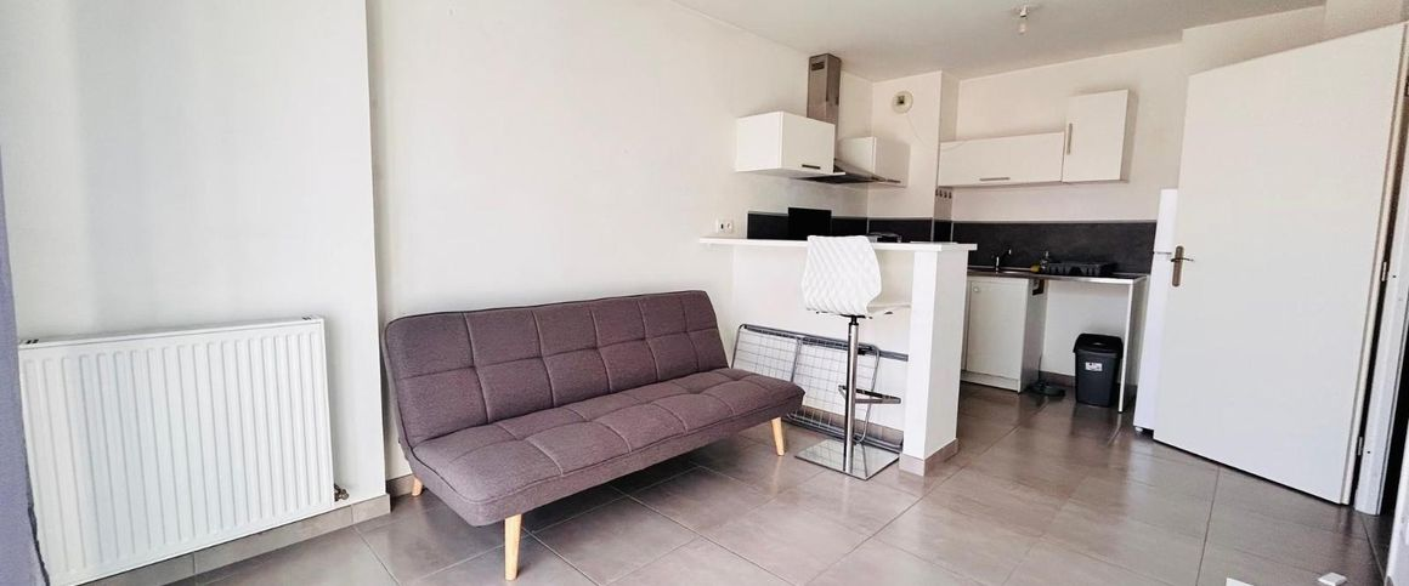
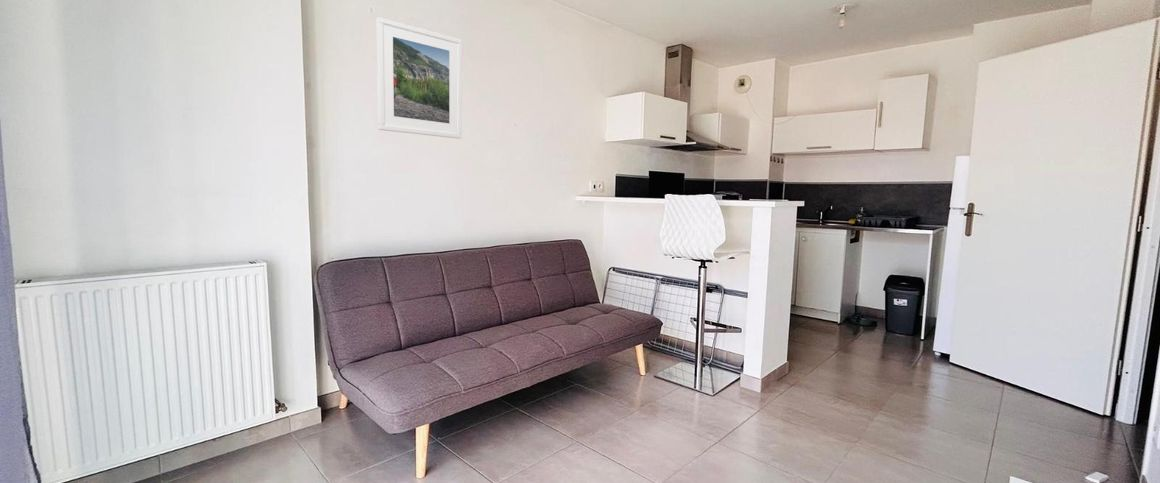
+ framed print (422, 82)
